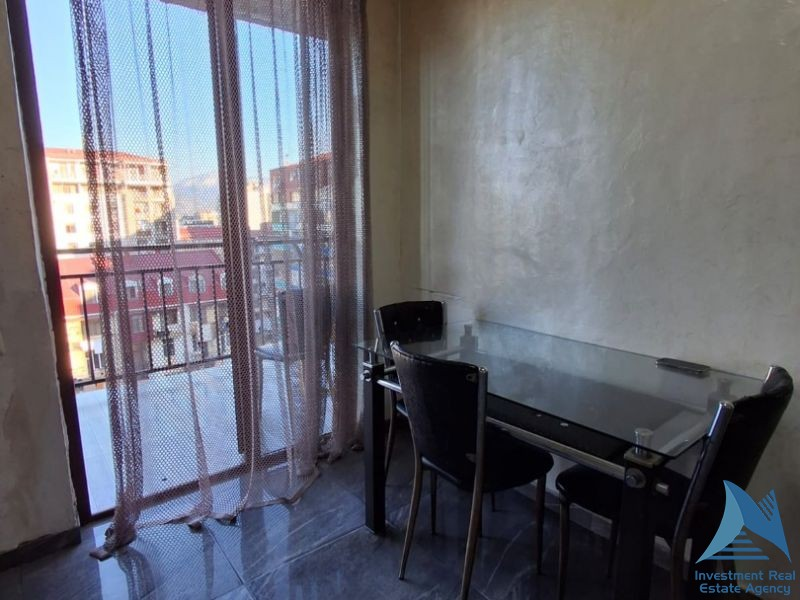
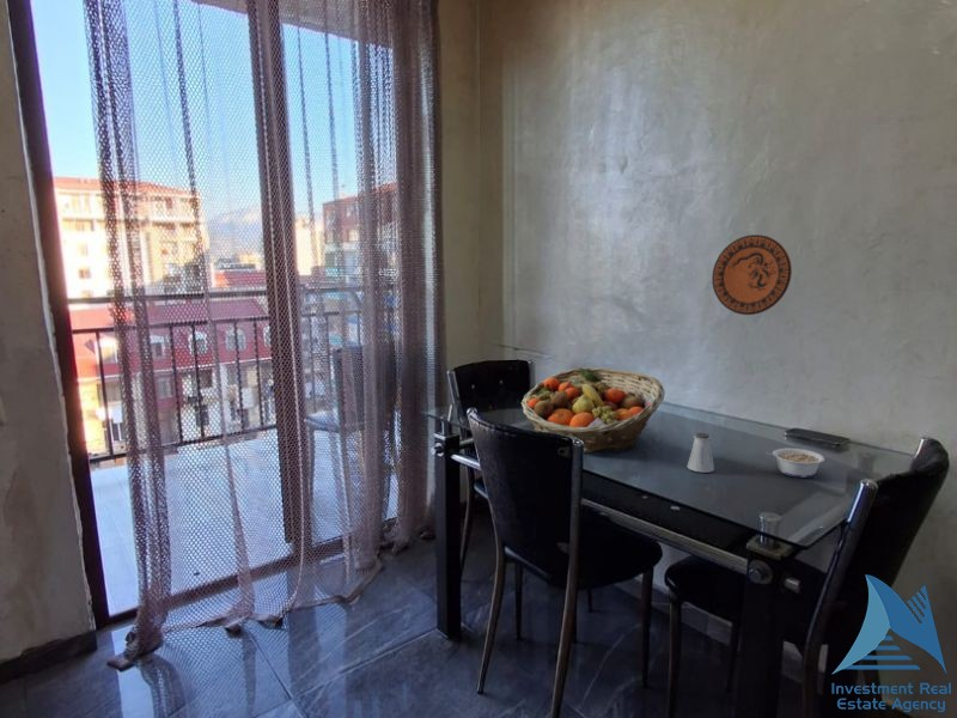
+ legume (797, 462)
+ saltshaker (701, 451)
+ decorative plate (750, 275)
+ fruit basket (590, 407)
